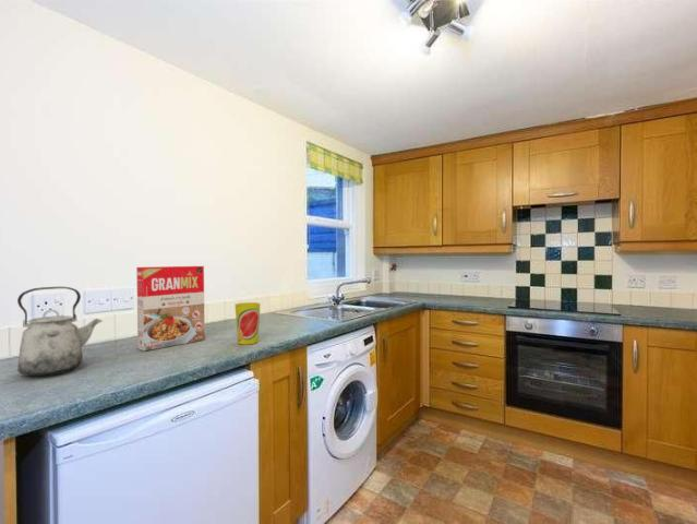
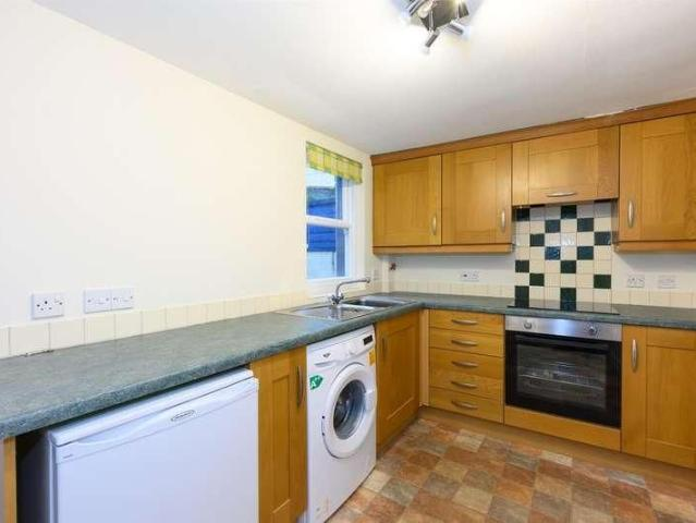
- kettle (62, 327)
- cereal box (172, 305)
- cup (248, 322)
